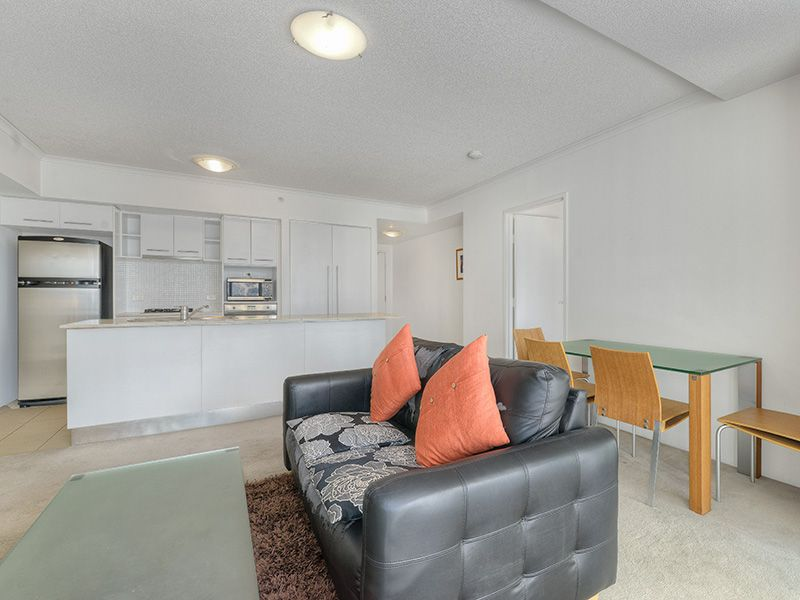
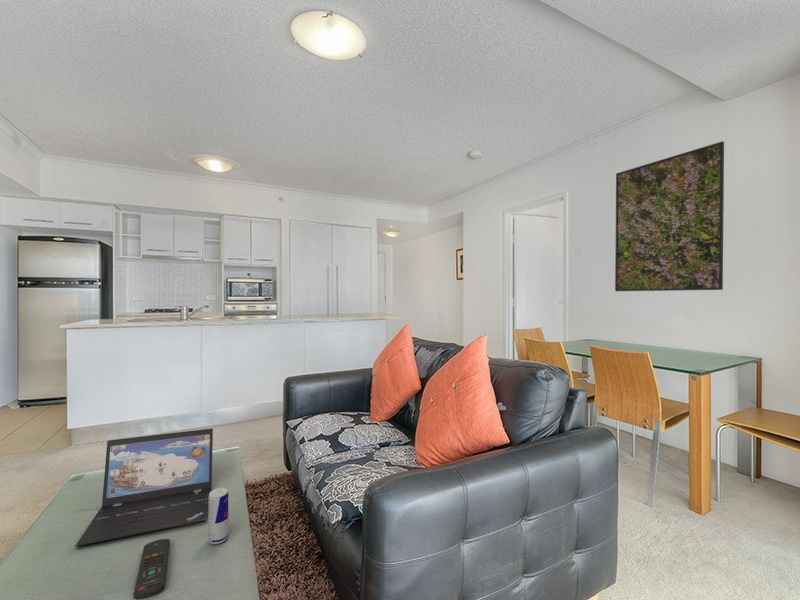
+ laptop (154, 479)
+ remote control (153, 565)
+ beverage can (218, 515)
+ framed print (663, 225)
